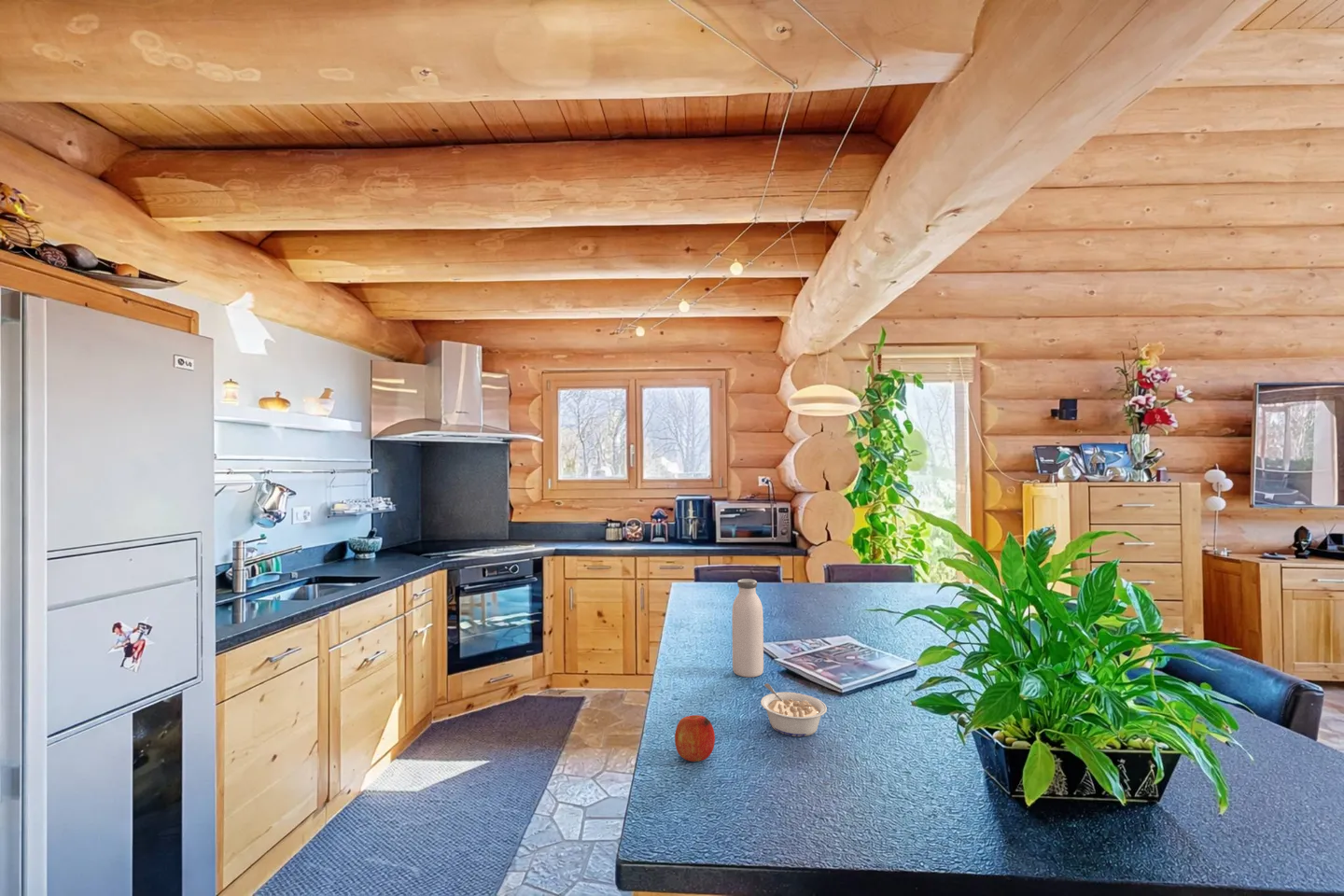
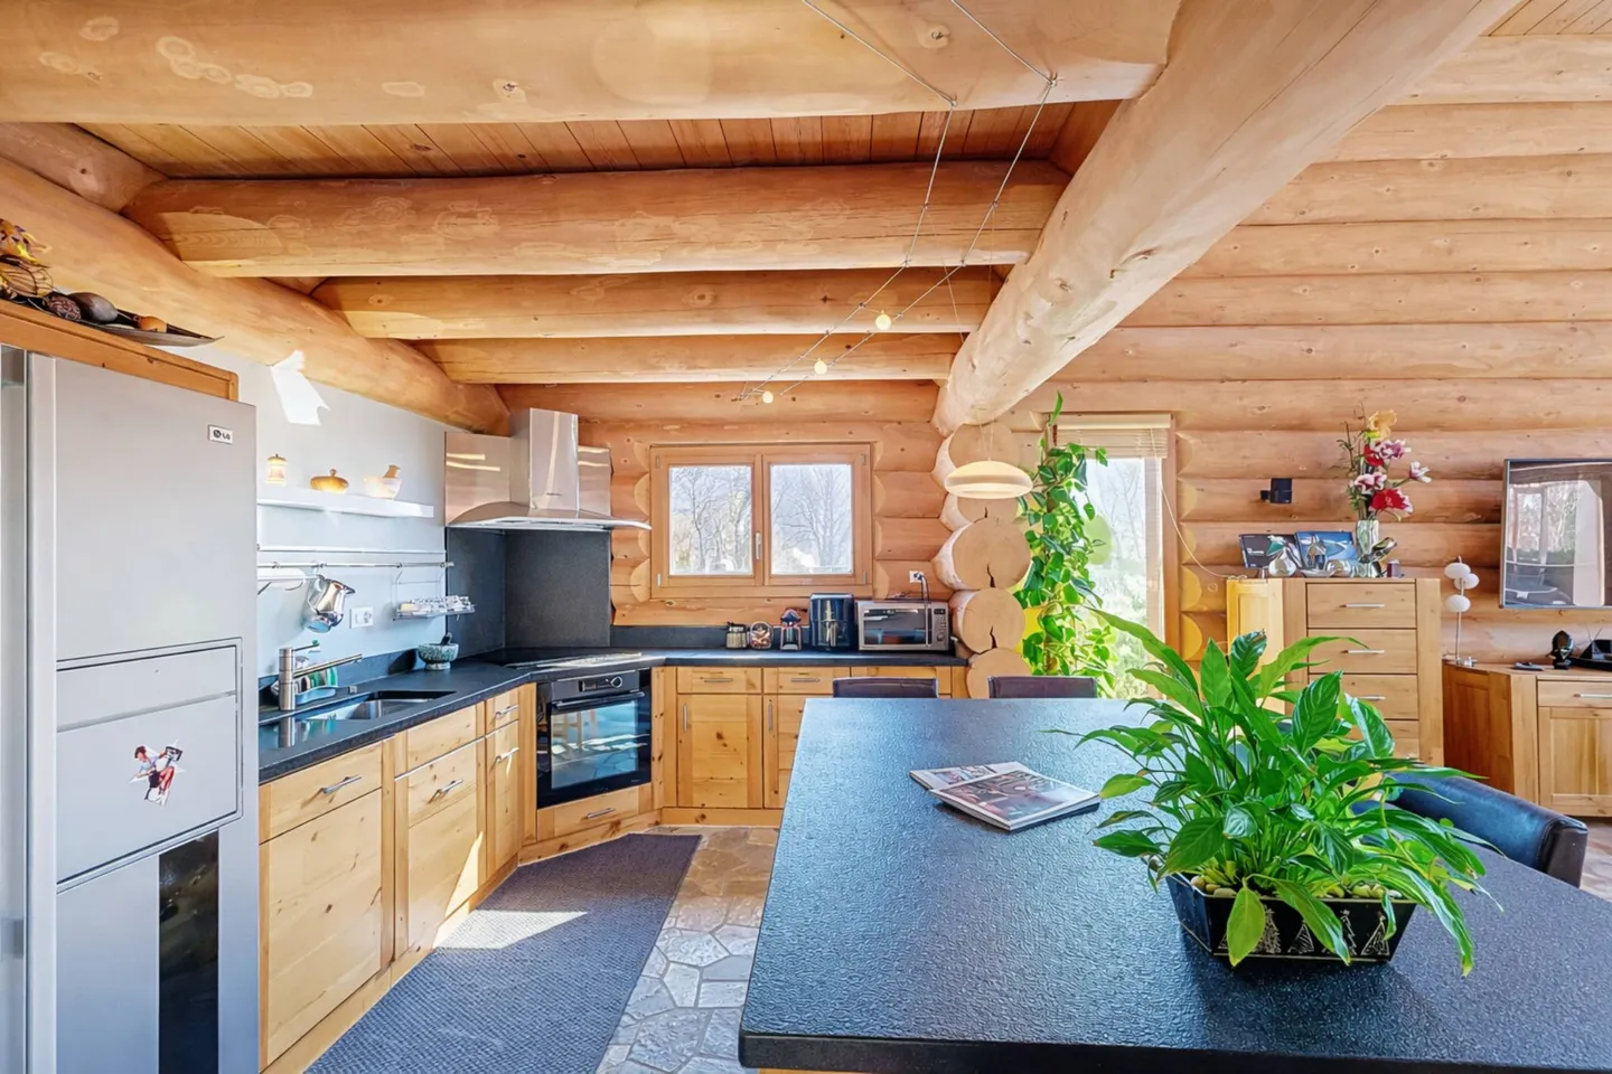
- water bottle (748, 625)
- legume (791, 712)
- fruit (694, 735)
